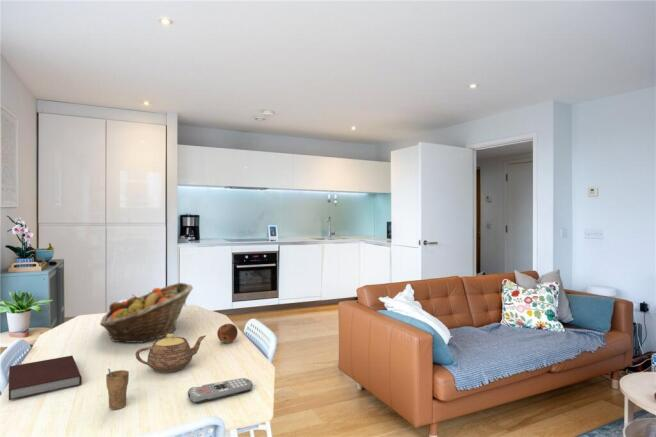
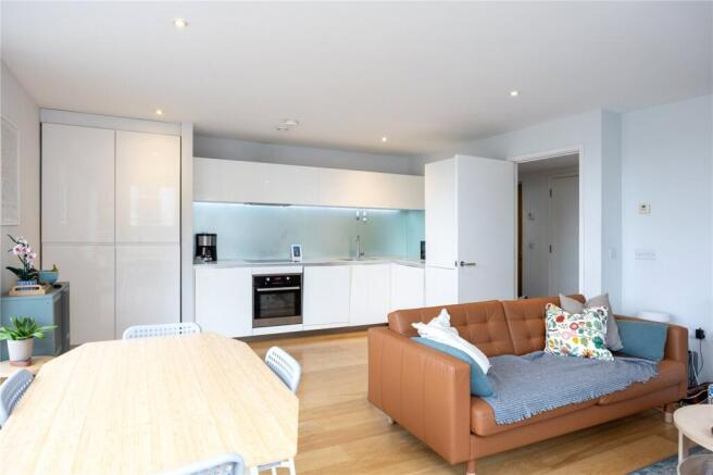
- fruit basket (148, 309)
- remote control (221, 389)
- fruit (227, 332)
- cup (117, 385)
- notebook (44, 375)
- teapot (172, 350)
